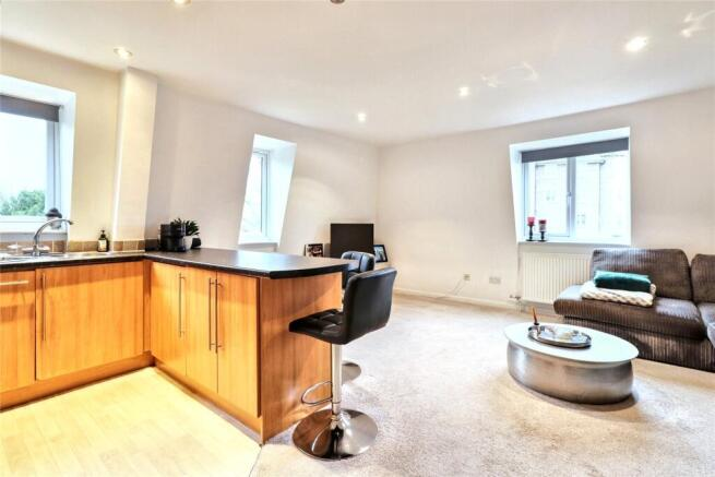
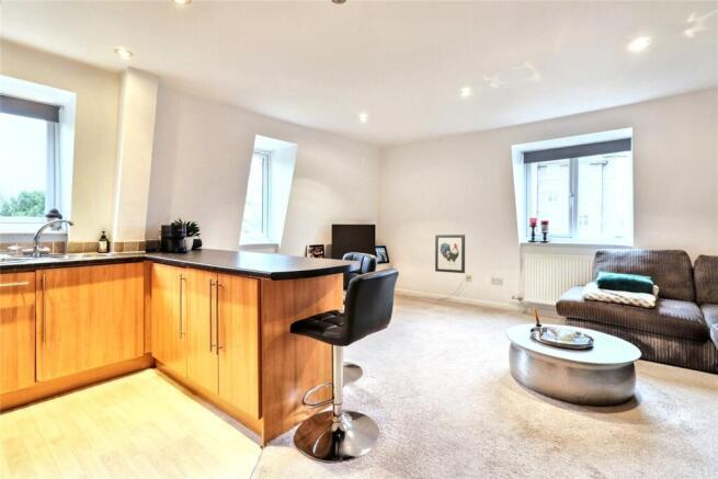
+ wall art (449, 253)
